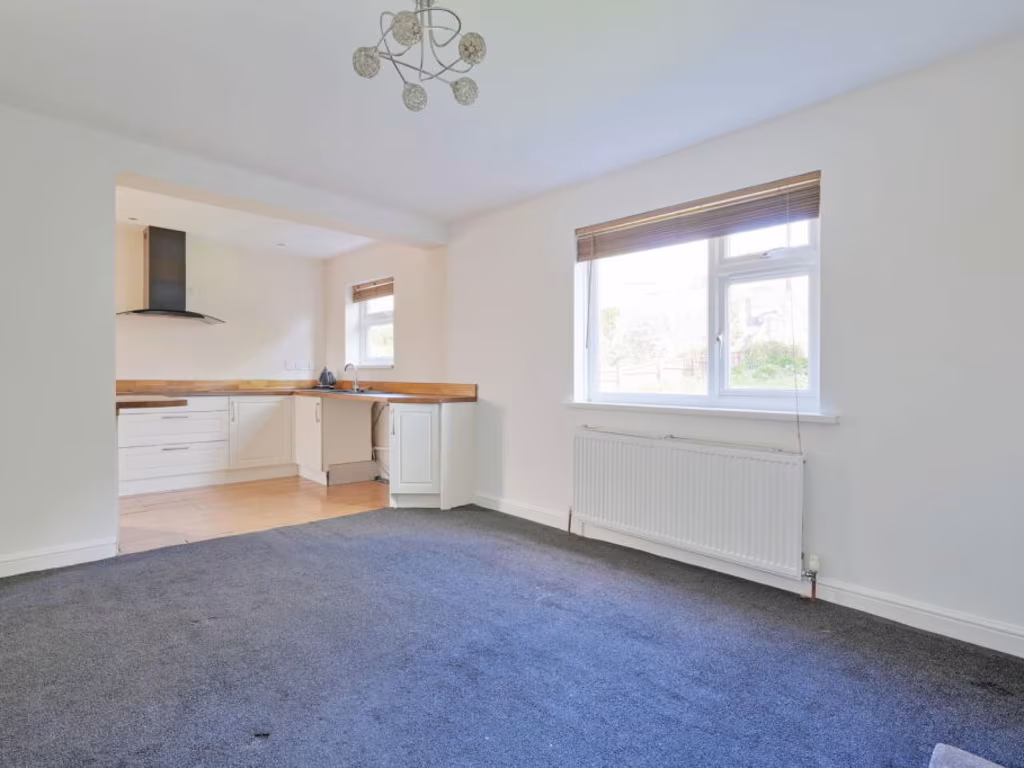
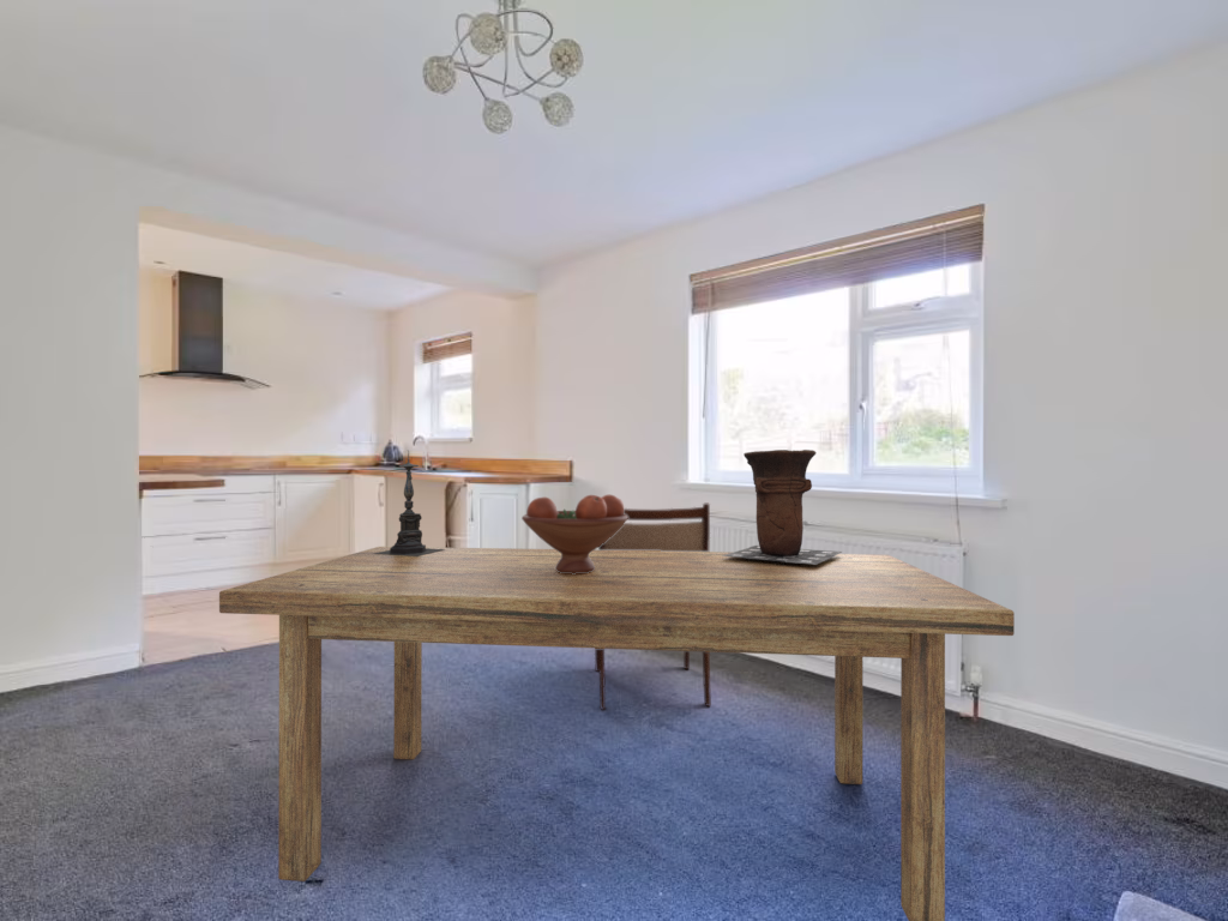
+ candle holder (409, 500)
+ fruit bowl (574, 531)
+ dining chair (648, 549)
+ dining table (609, 648)
+ vase (783, 502)
